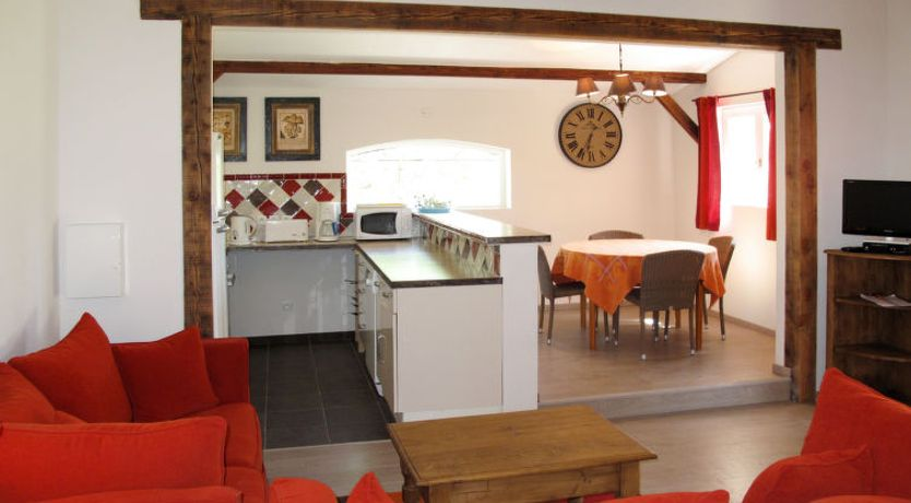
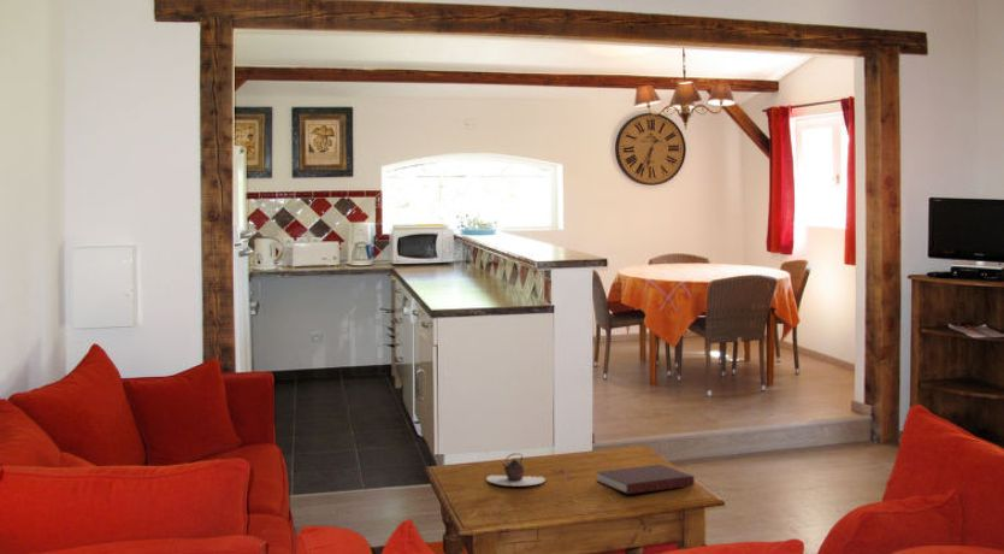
+ notebook (644, 478)
+ teapot (515, 465)
